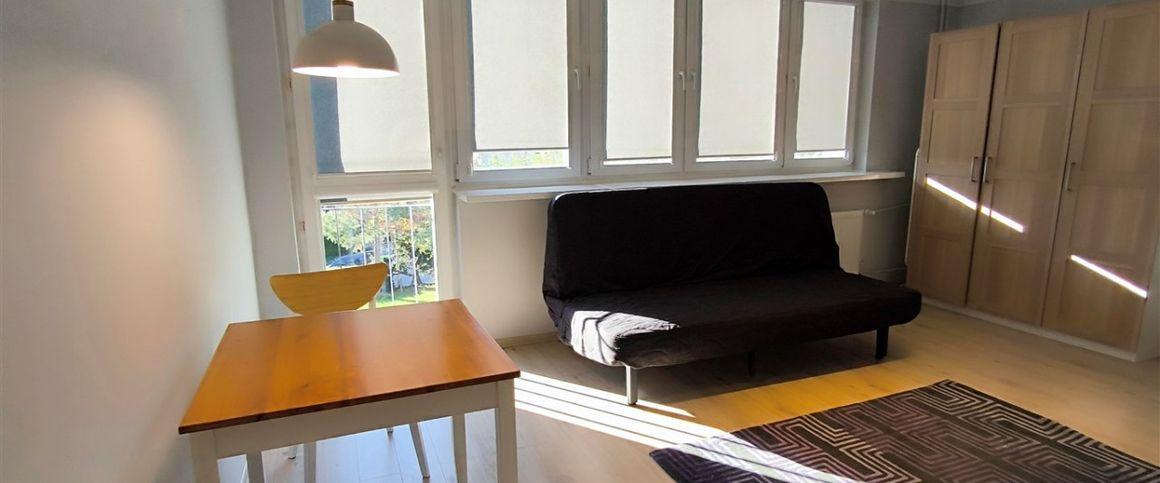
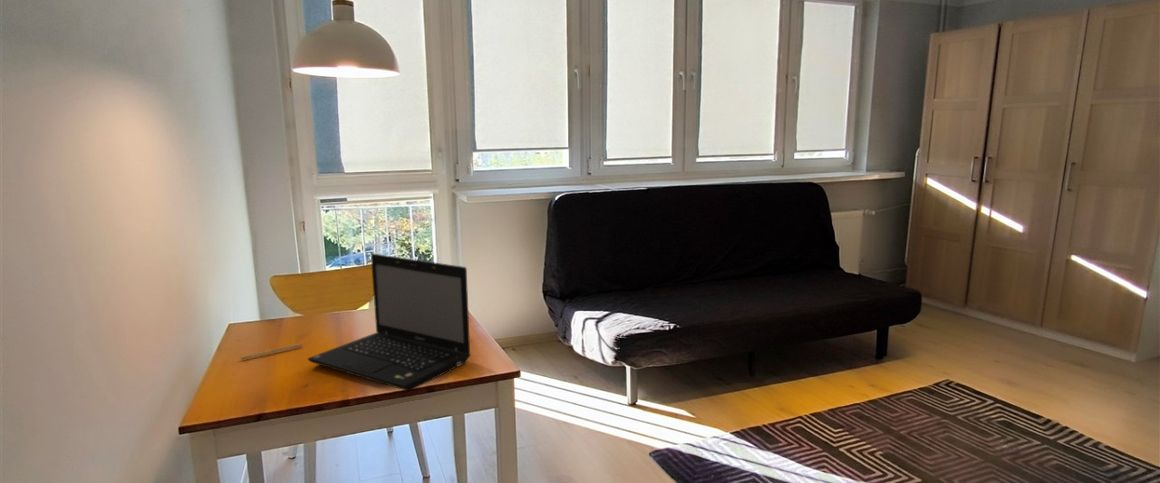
+ laptop (387, 316)
+ pen (272, 351)
